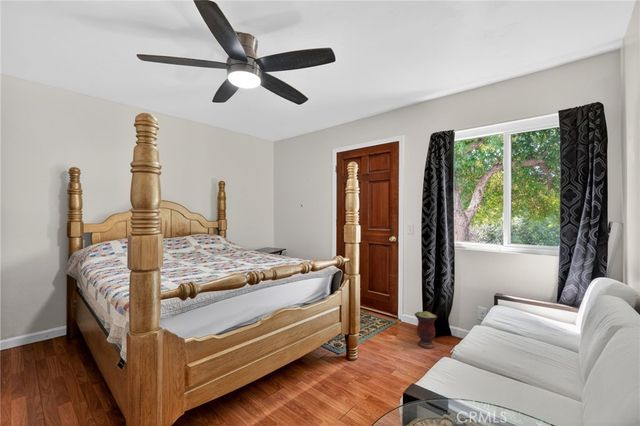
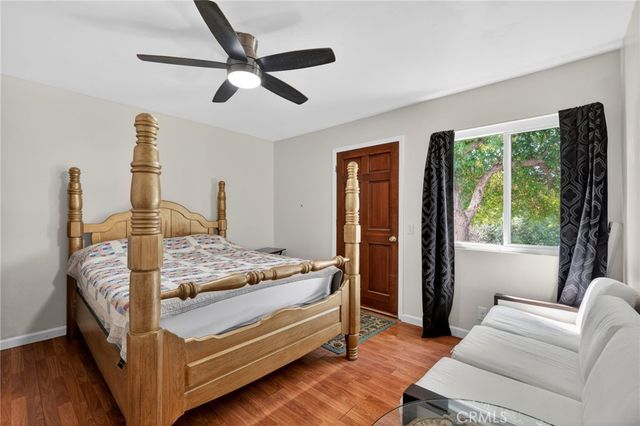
- vase (425, 327)
